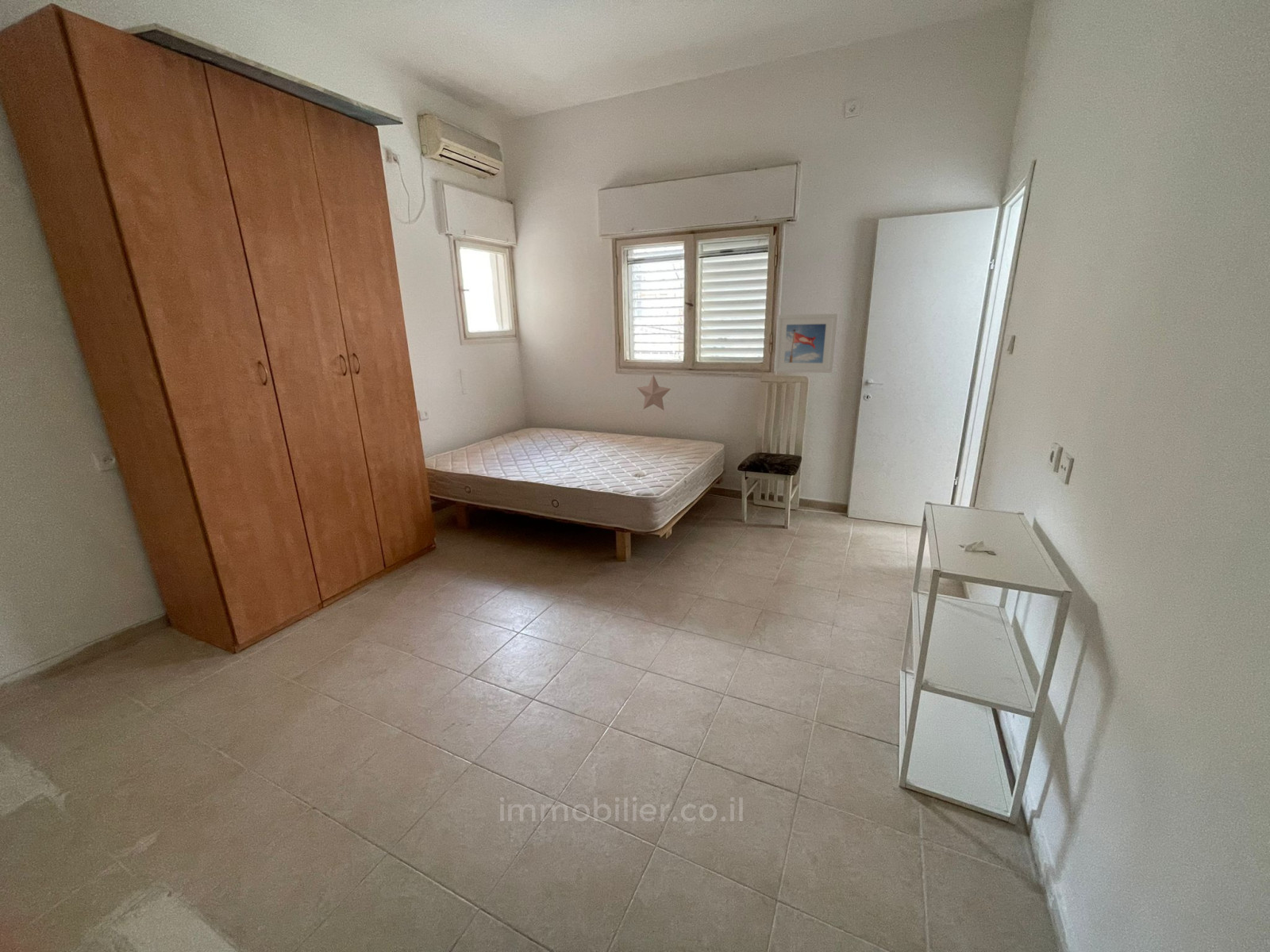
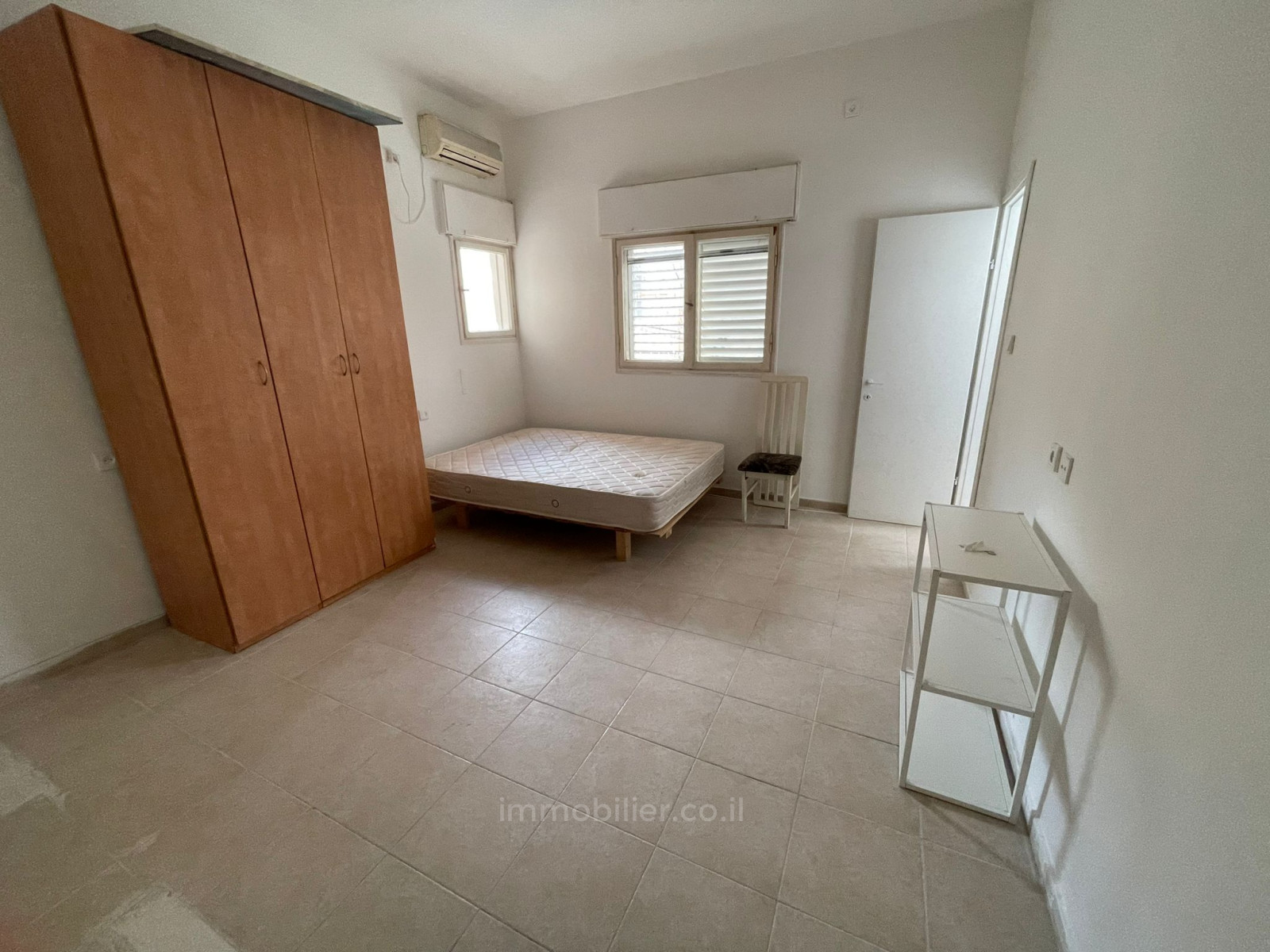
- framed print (804, 344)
- decorative star (653, 392)
